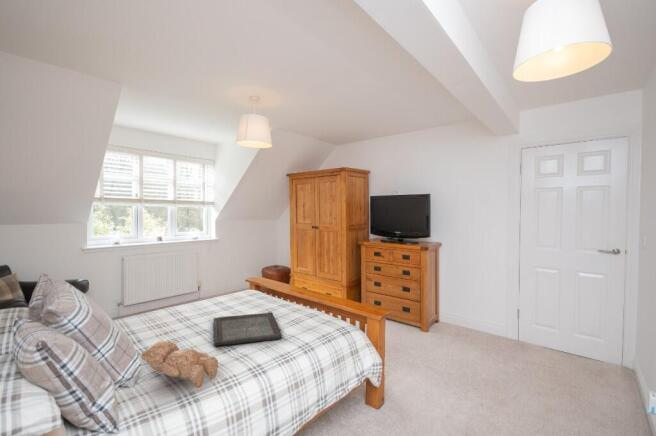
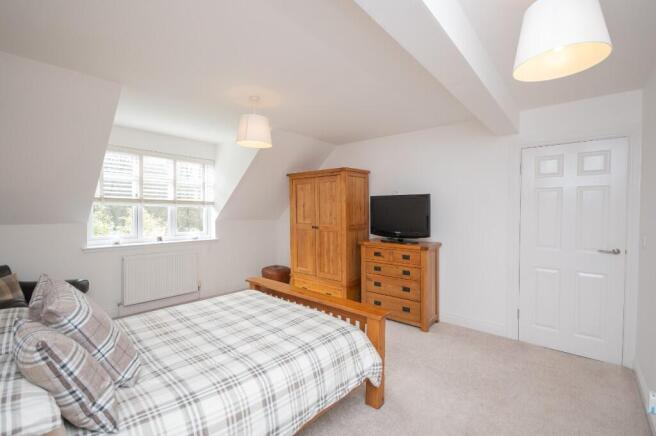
- serving tray (245, 327)
- teddy bear (179, 362)
